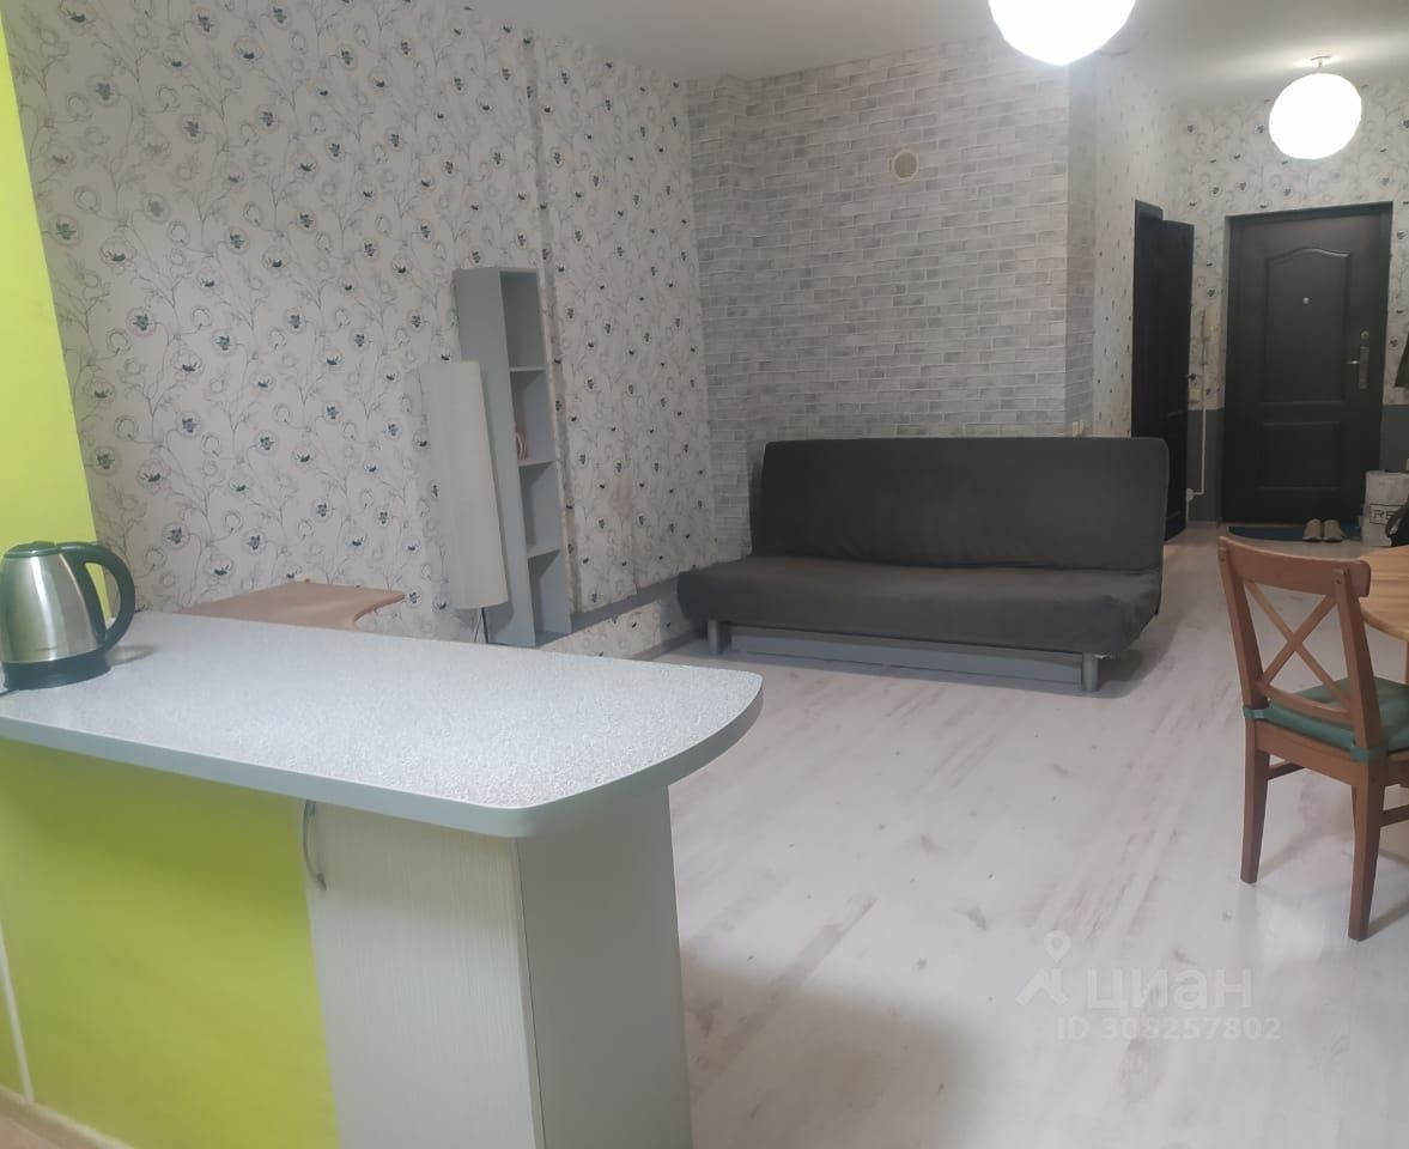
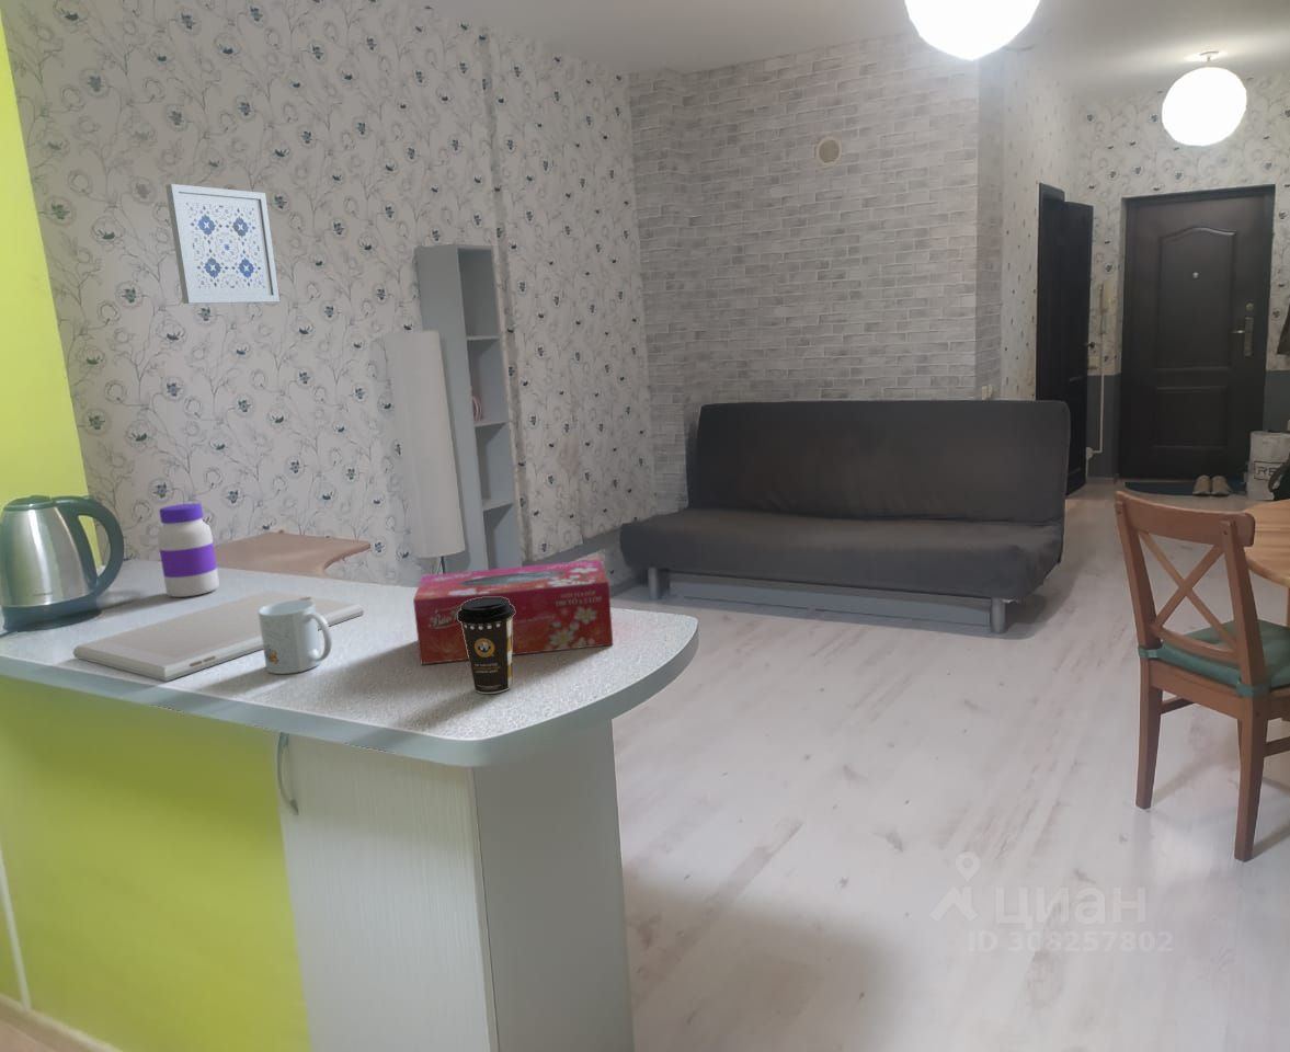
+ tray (224, 629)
+ tissue box (514, 608)
+ wall art (225, 245)
+ mug (299, 637)
+ jar (186, 549)
+ coffee cup (489, 645)
